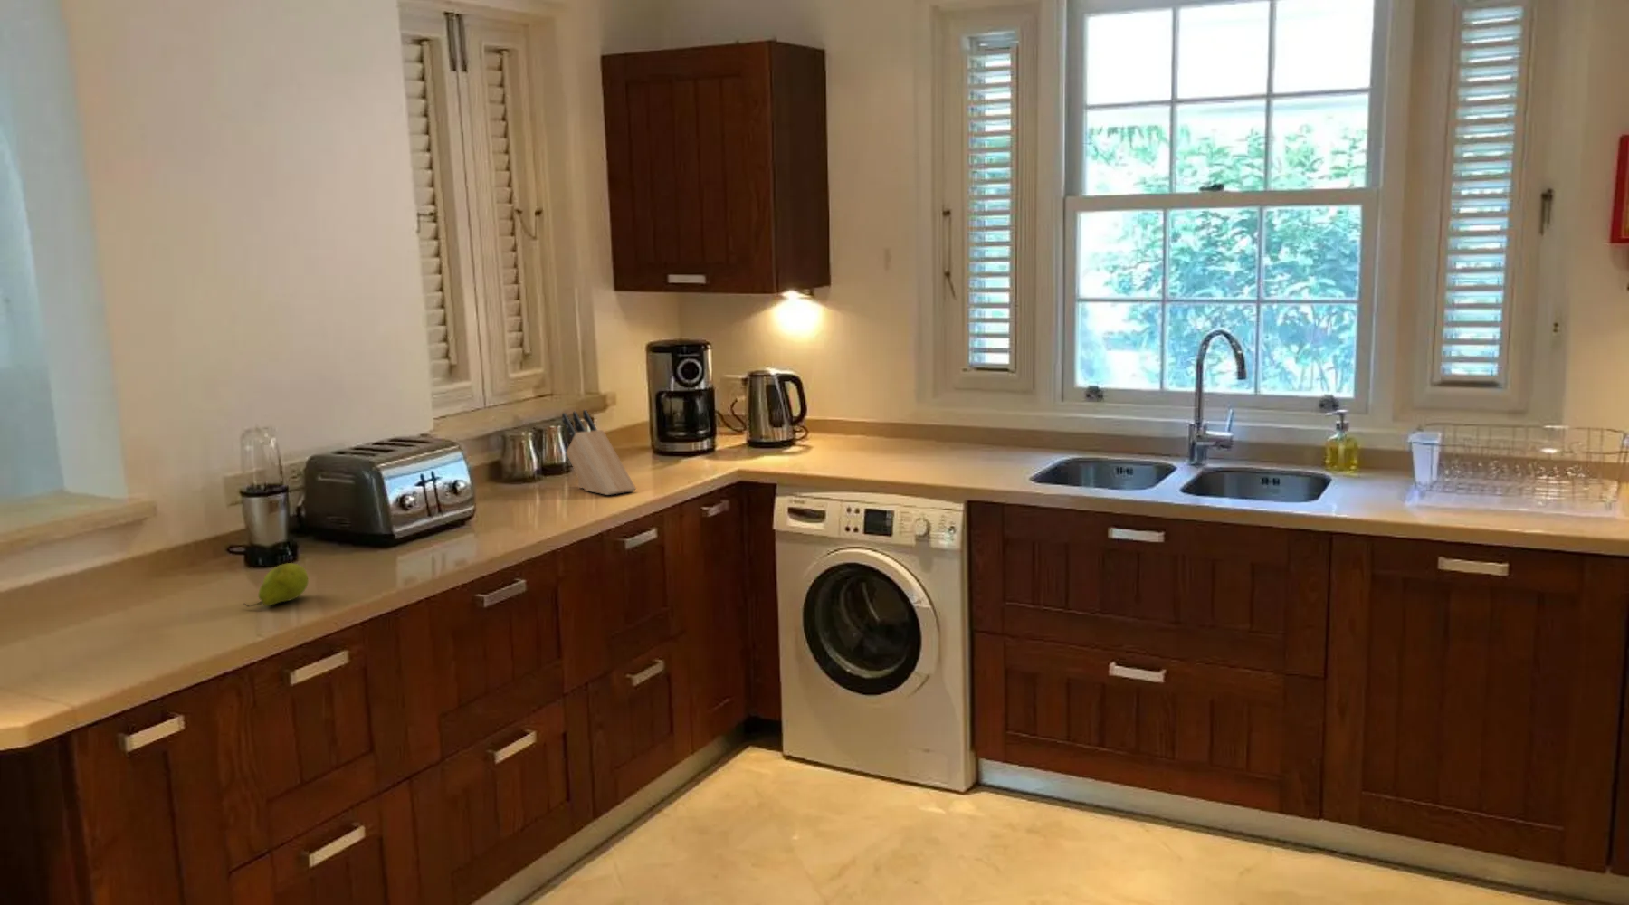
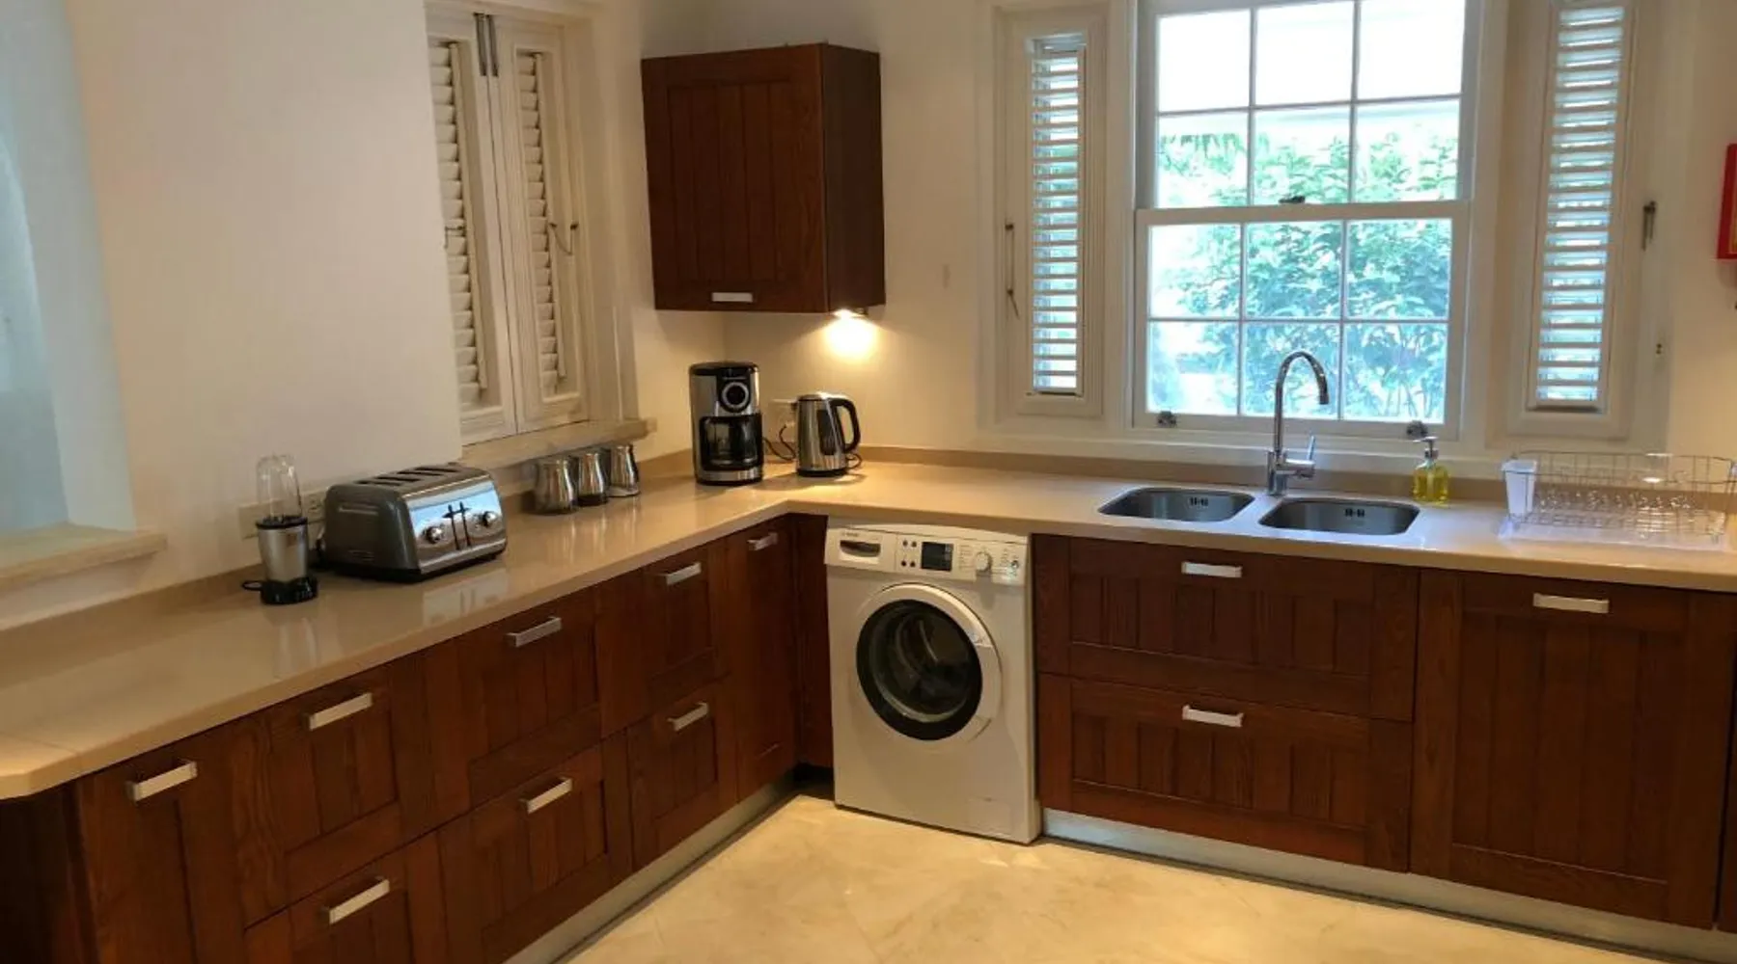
- fruit (277, 583)
- knife block (595, 450)
